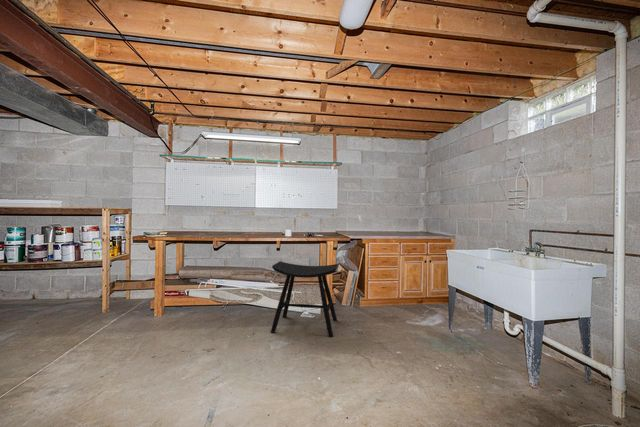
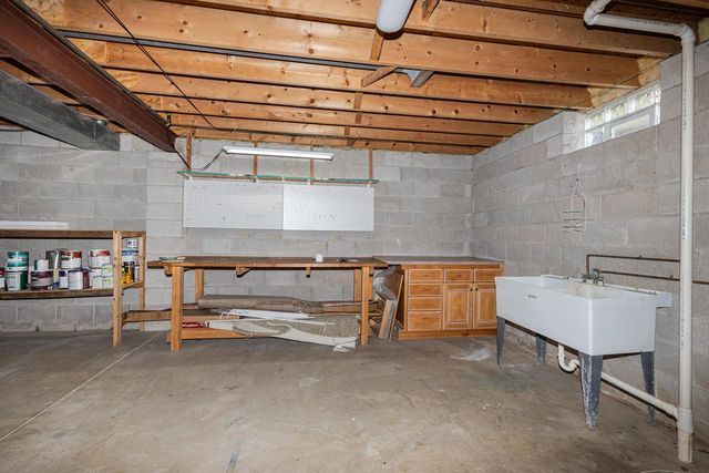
- stool (306, 304)
